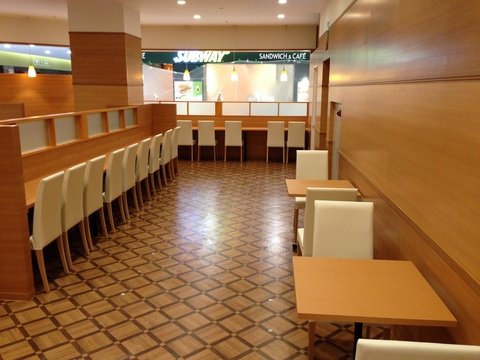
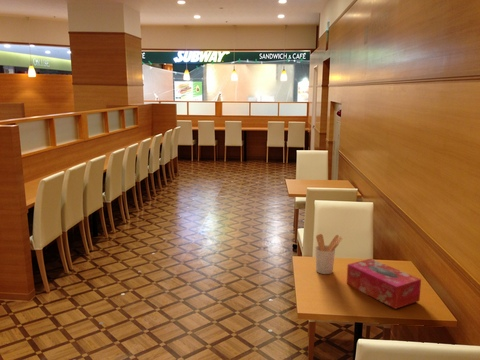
+ utensil holder (329, 253)
+ tissue box (382, 281)
